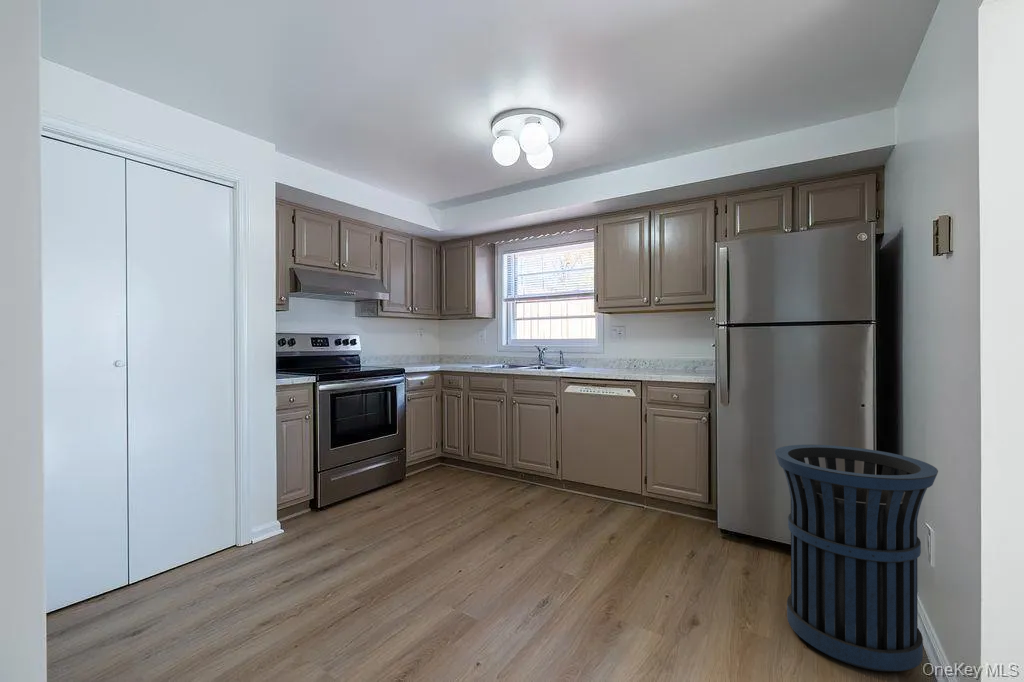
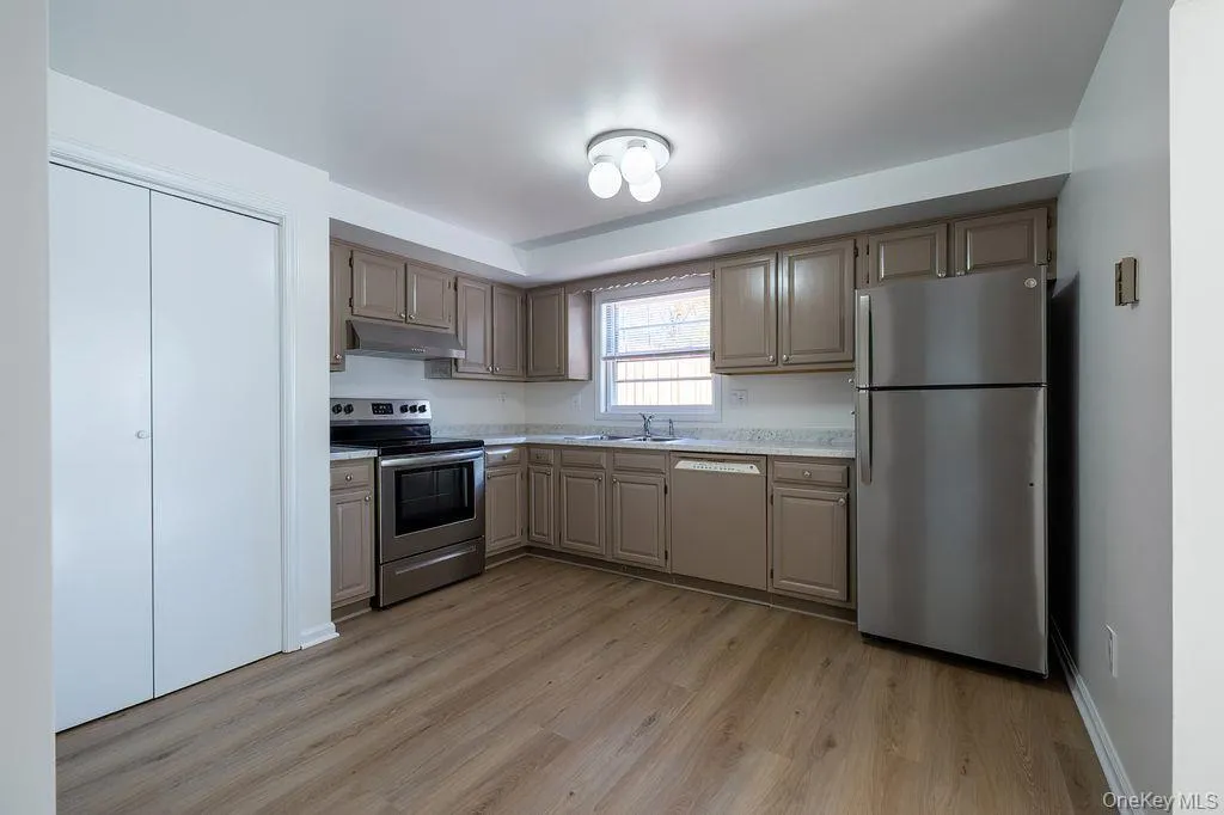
- trash can (850, 548)
